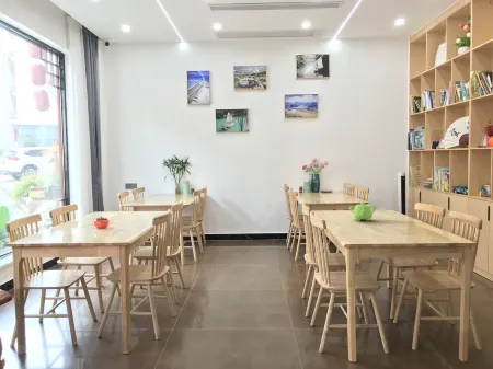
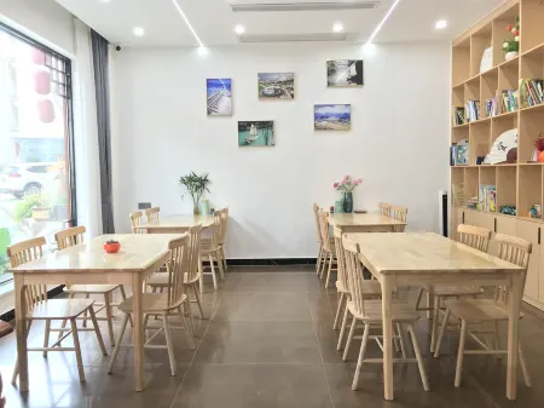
- teapot (363, 211)
